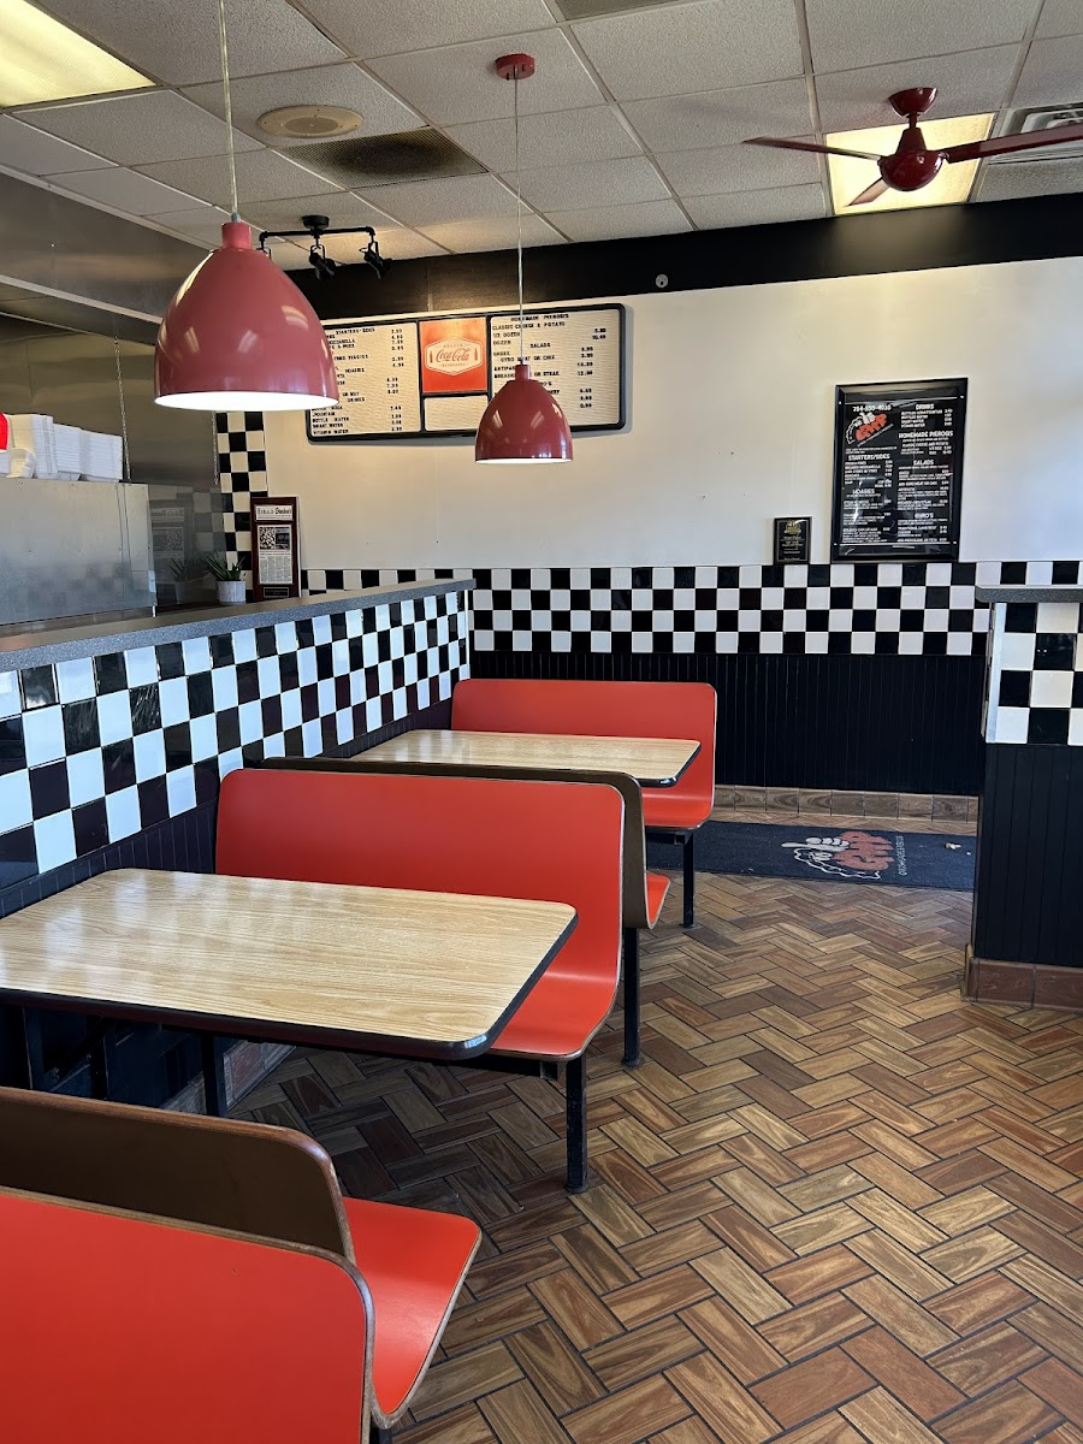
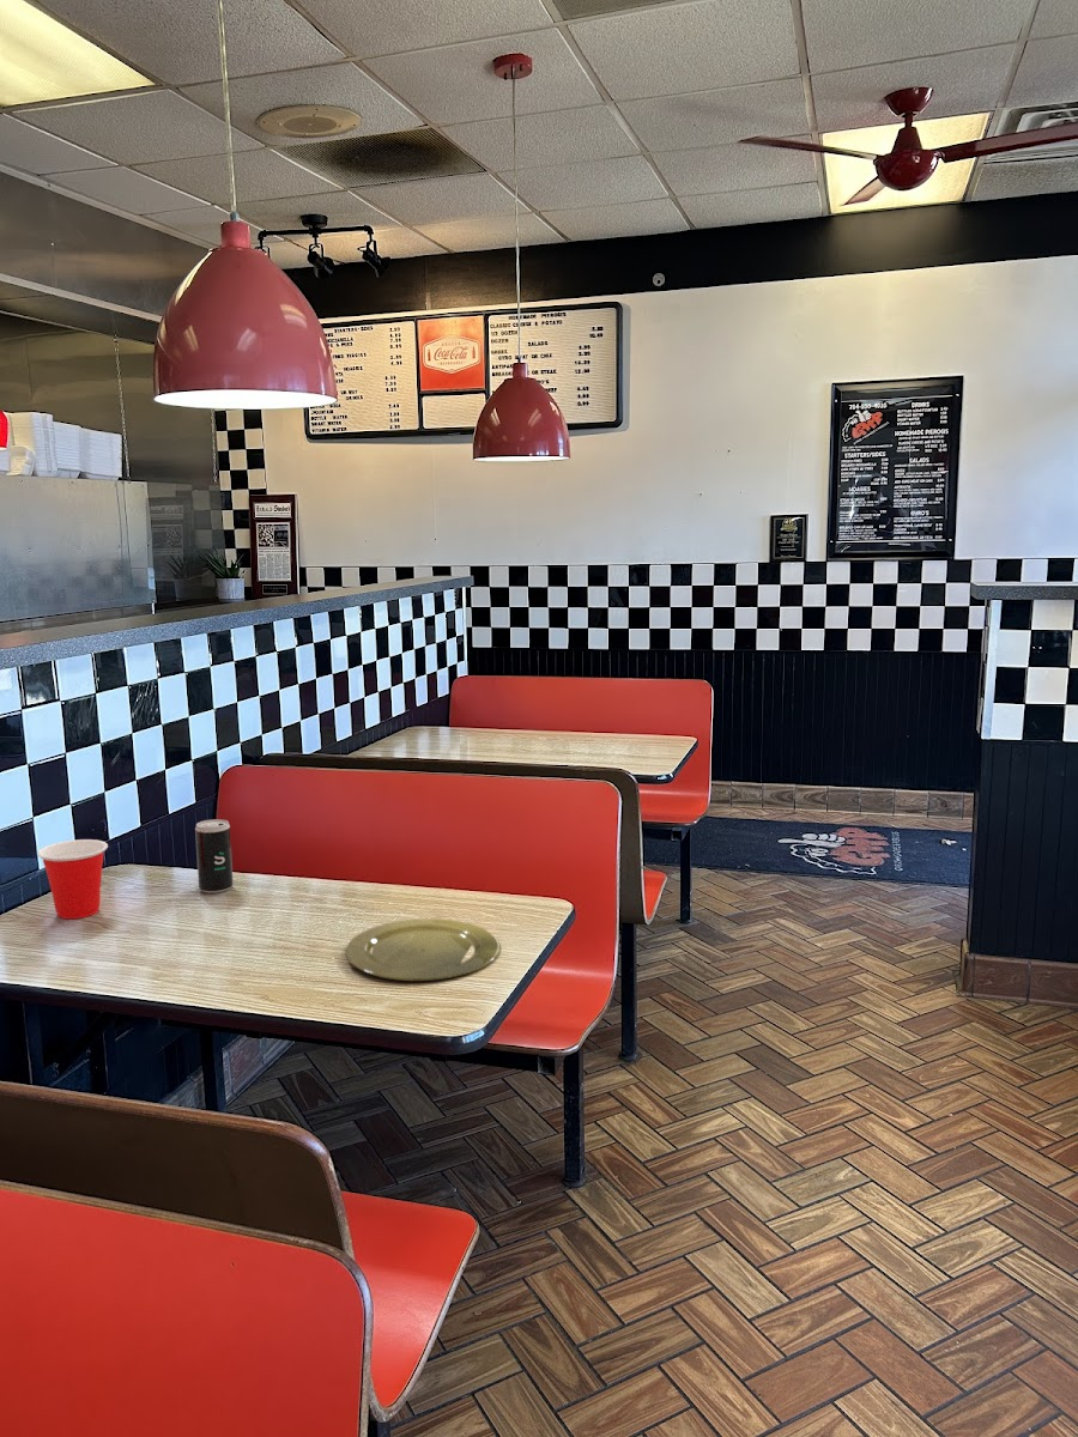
+ beverage can (213, 855)
+ cup (75, 880)
+ plate (423, 947)
